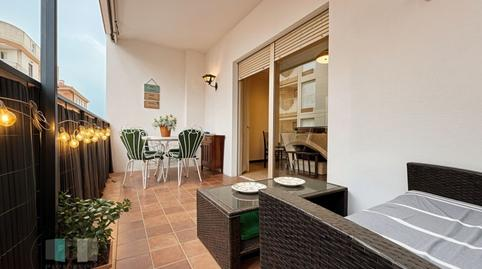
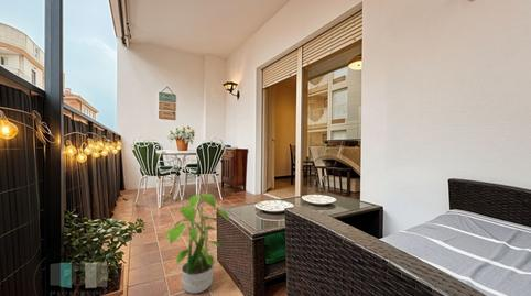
+ potted plant (193, 237)
